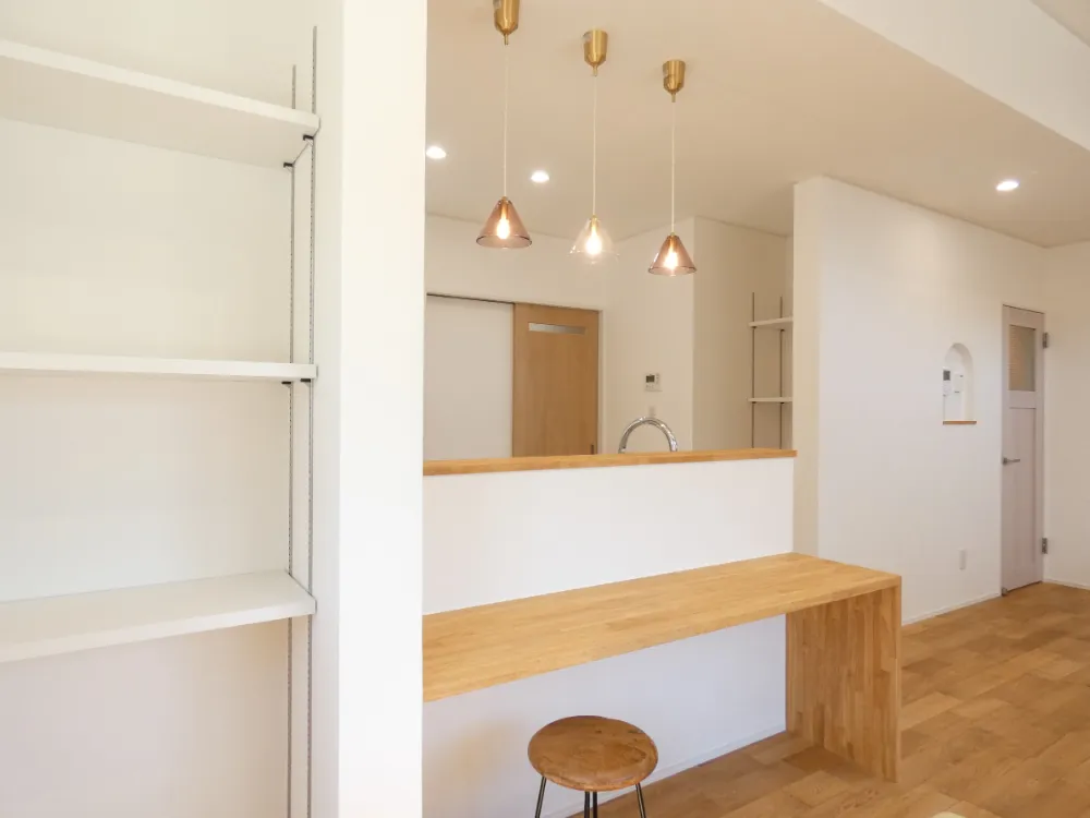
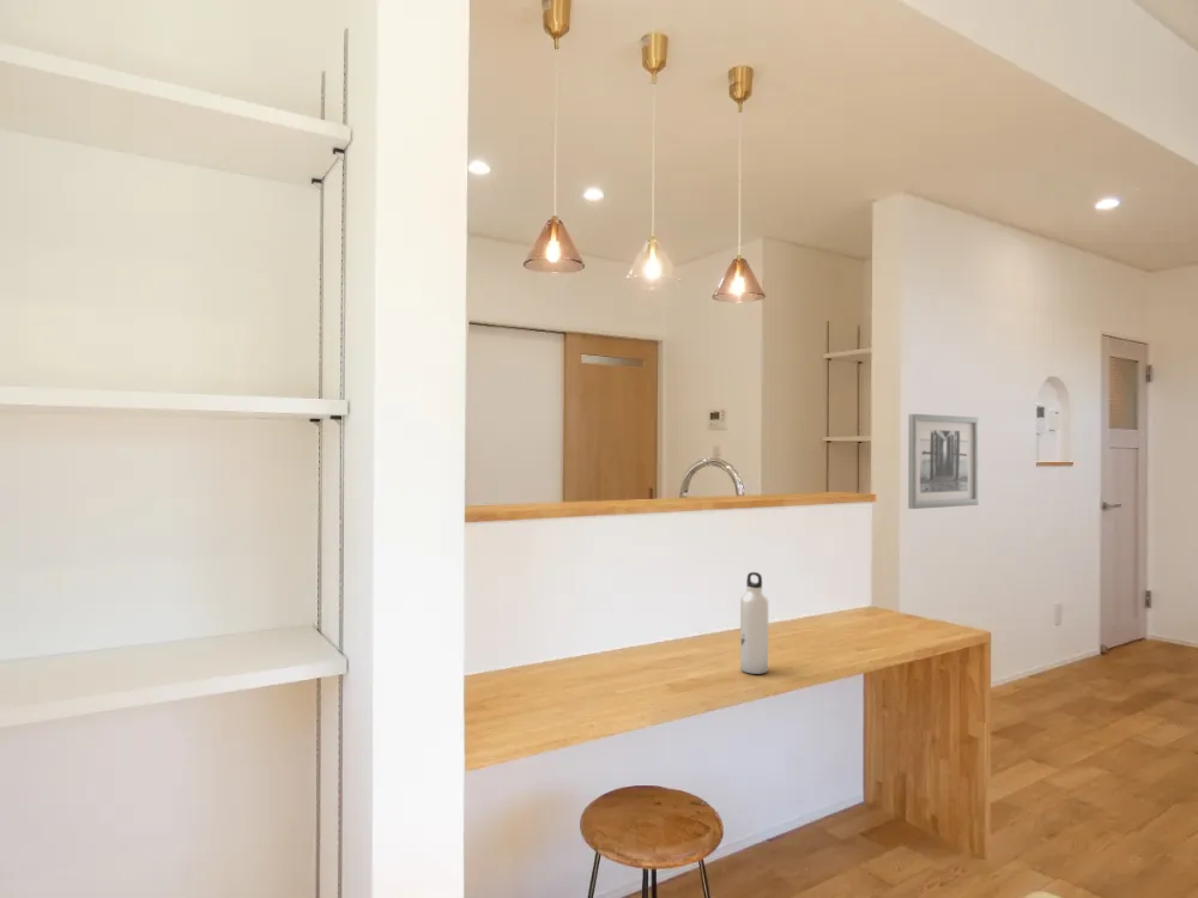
+ water bottle (754, 620)
+ wall art (944, 461)
